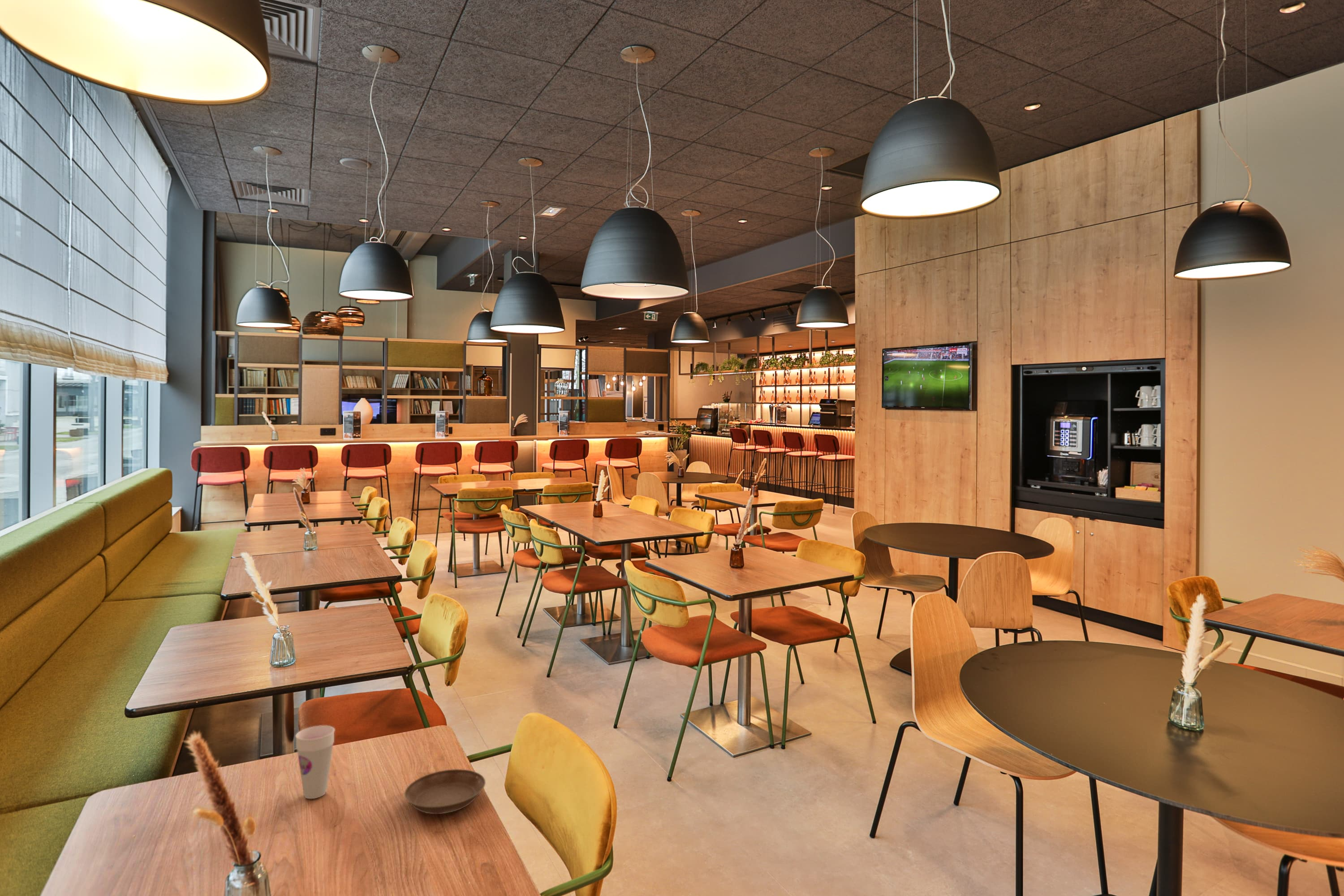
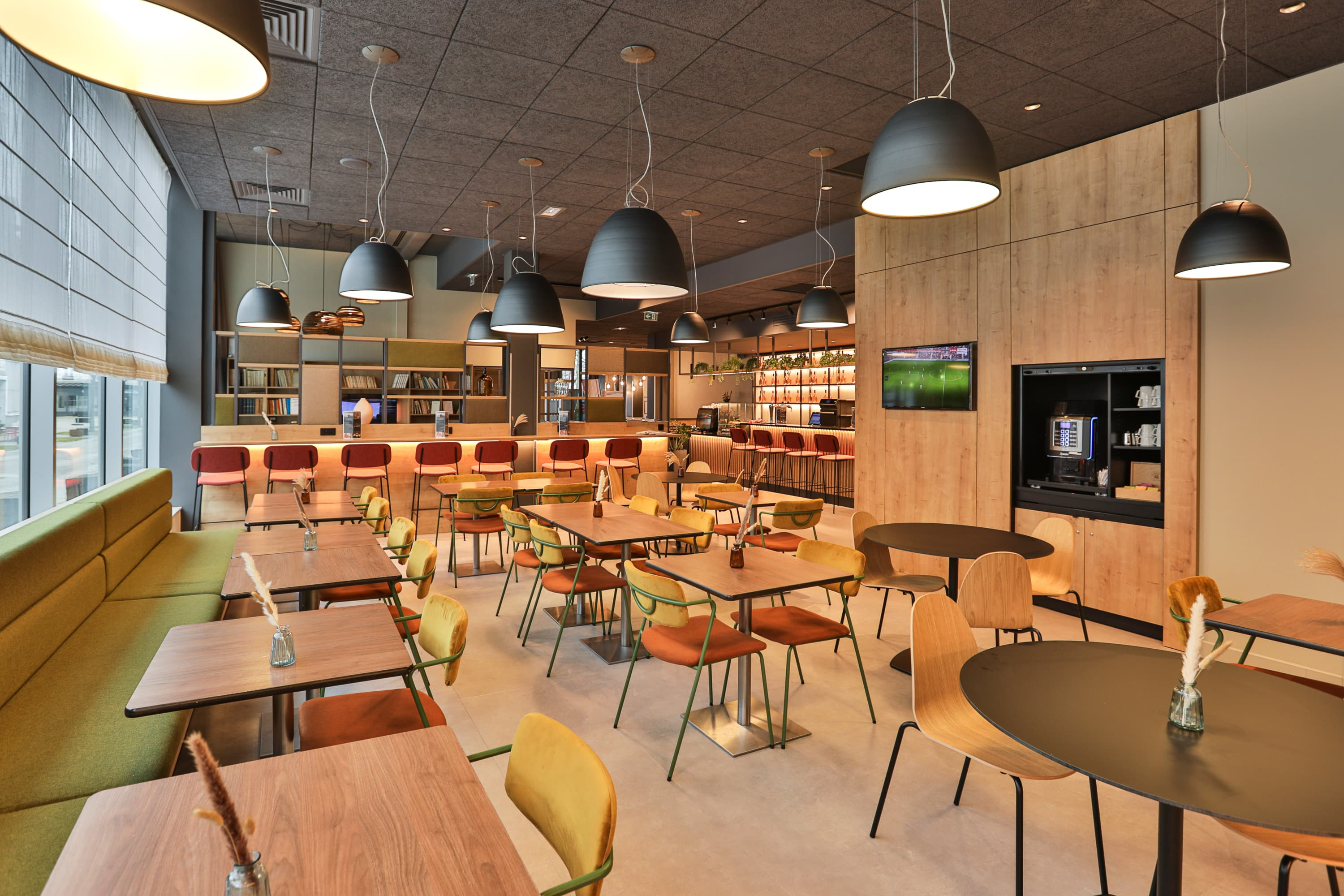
- saucer (445, 793)
- cup (315, 763)
